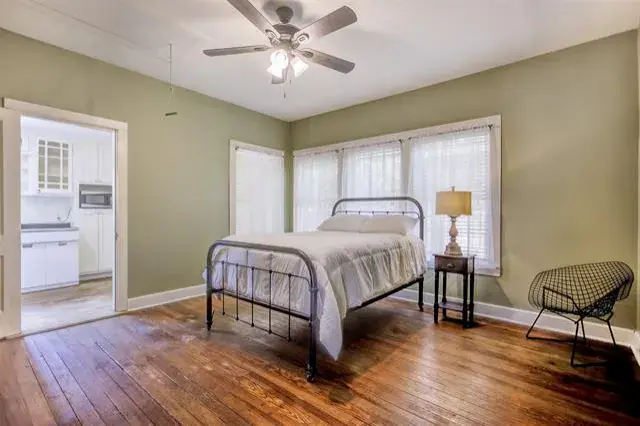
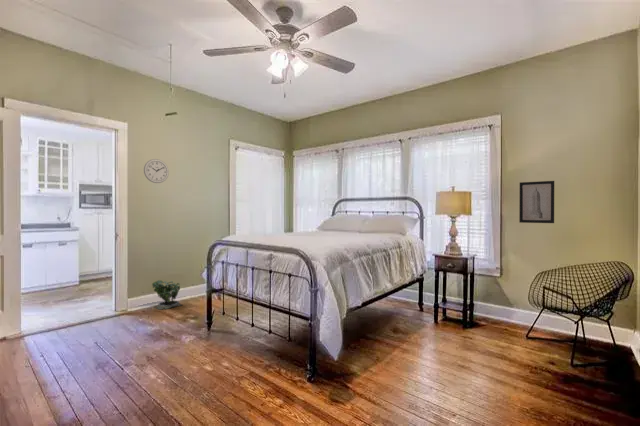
+ potted plant (166, 292)
+ wall art (536, 202)
+ wall clock (156, 171)
